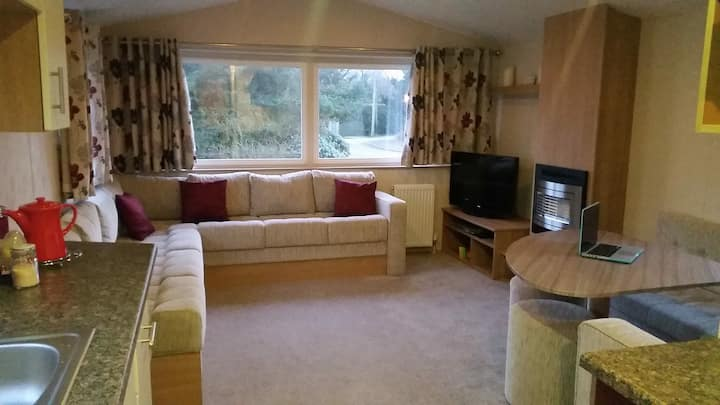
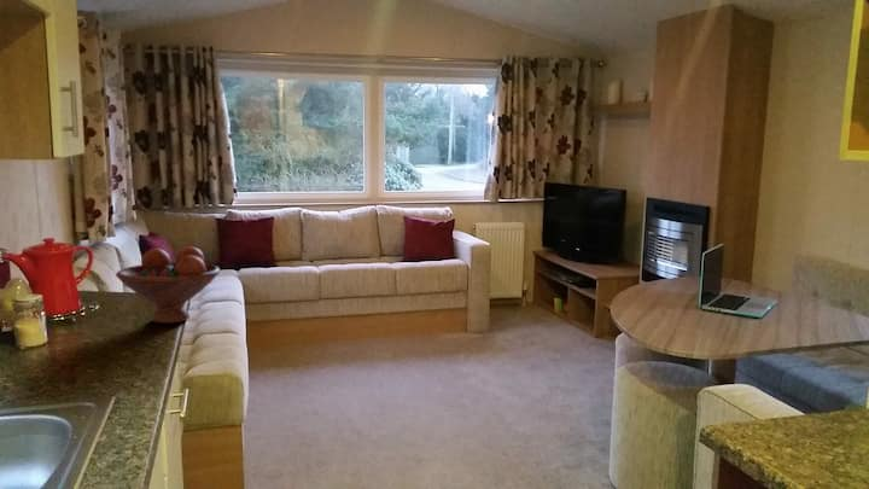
+ fruit bowl (169, 285)
